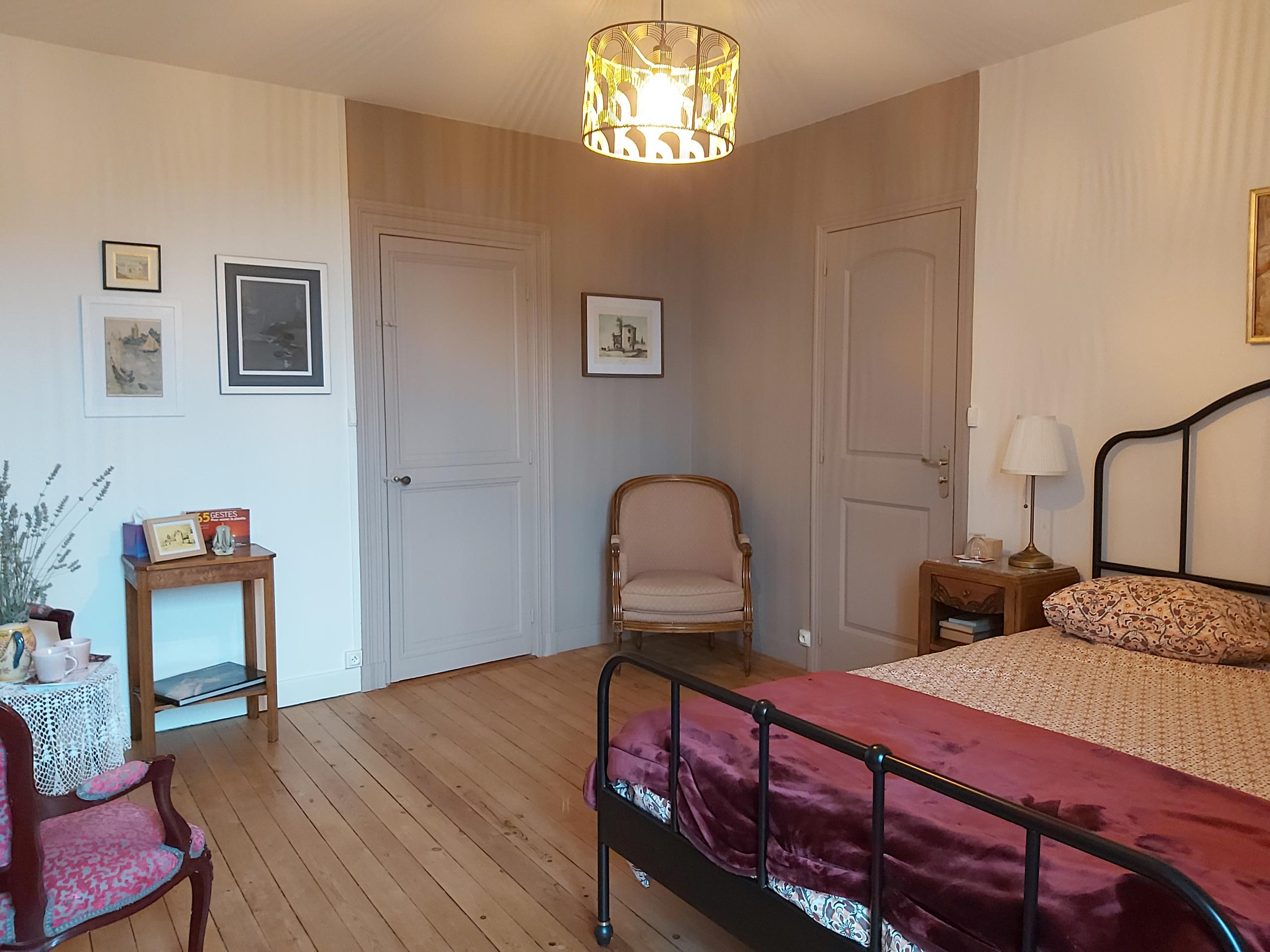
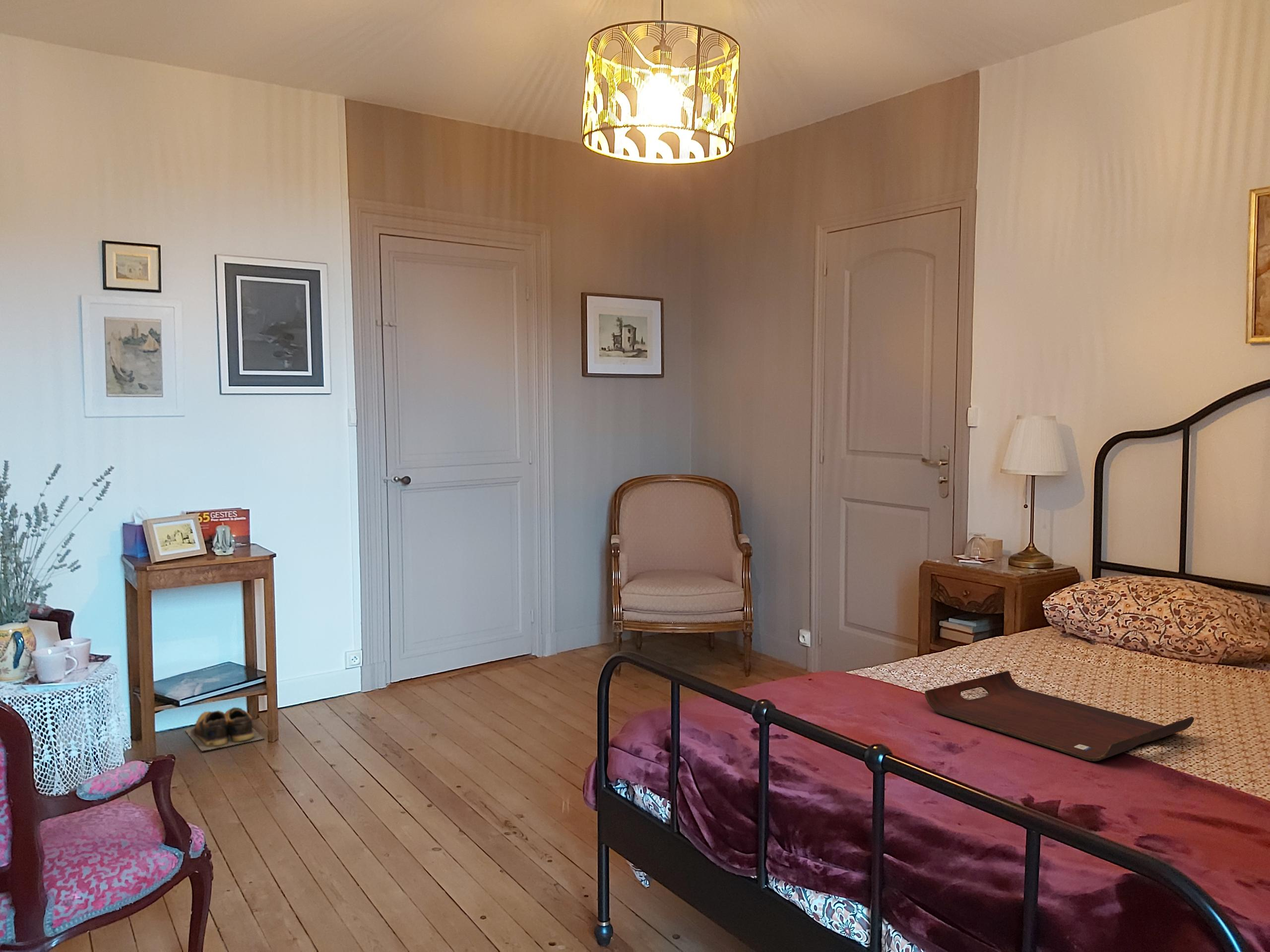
+ shoes (223, 721)
+ serving tray (1052, 713)
